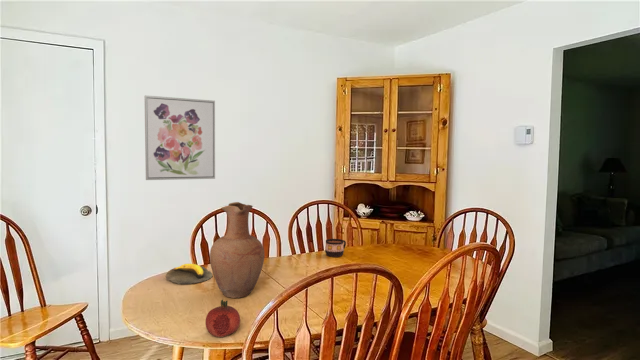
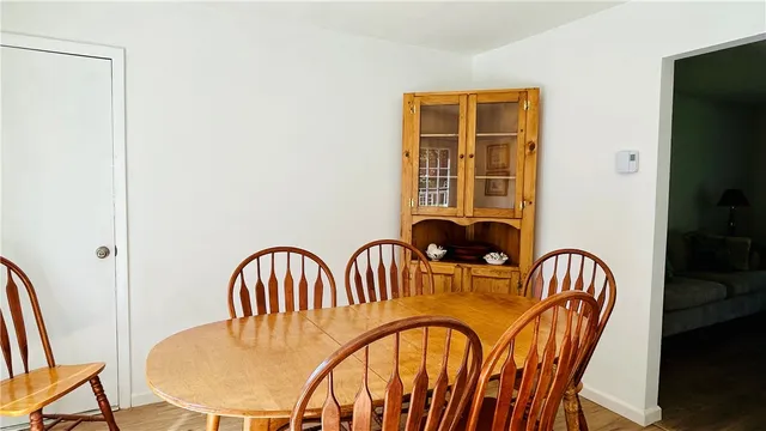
- vase (237, 249)
- cup (335, 247)
- fruit (223, 315)
- banana (189, 271)
- wall art (181, 139)
